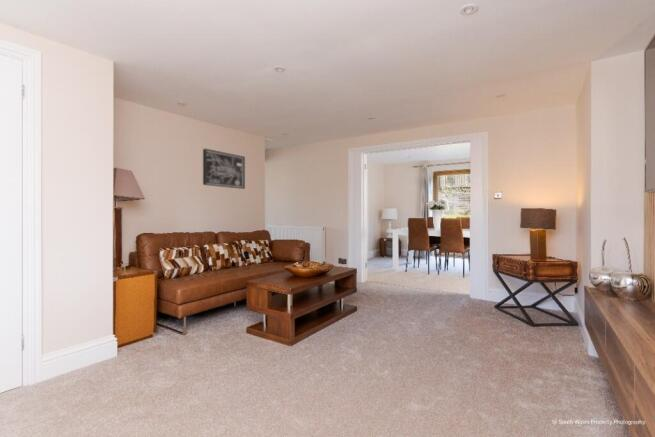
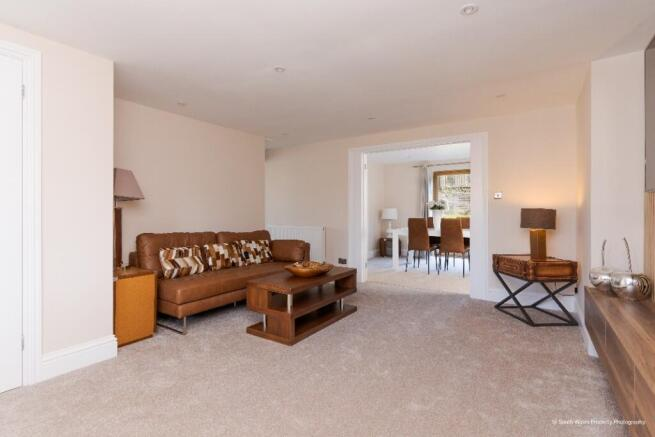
- wall art (225, 169)
